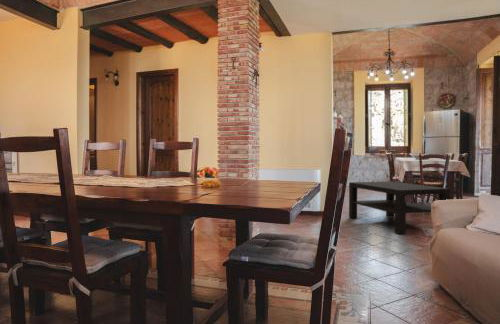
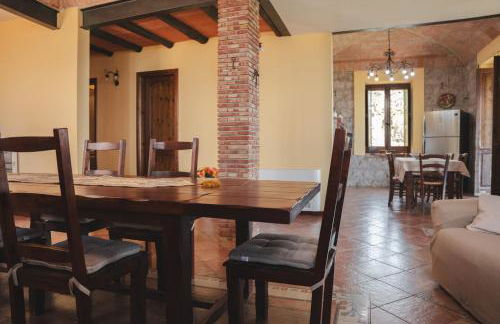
- coffee table (394, 204)
